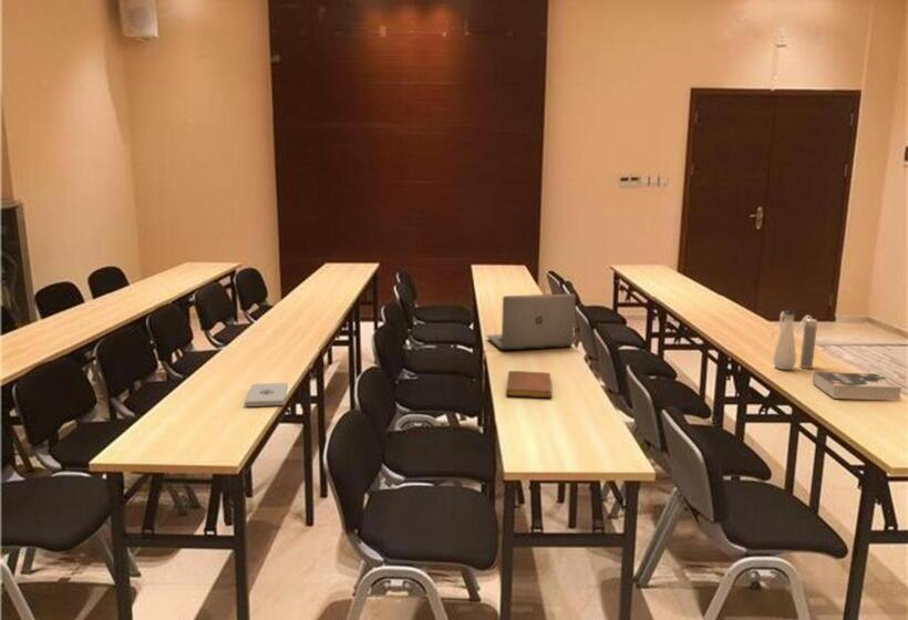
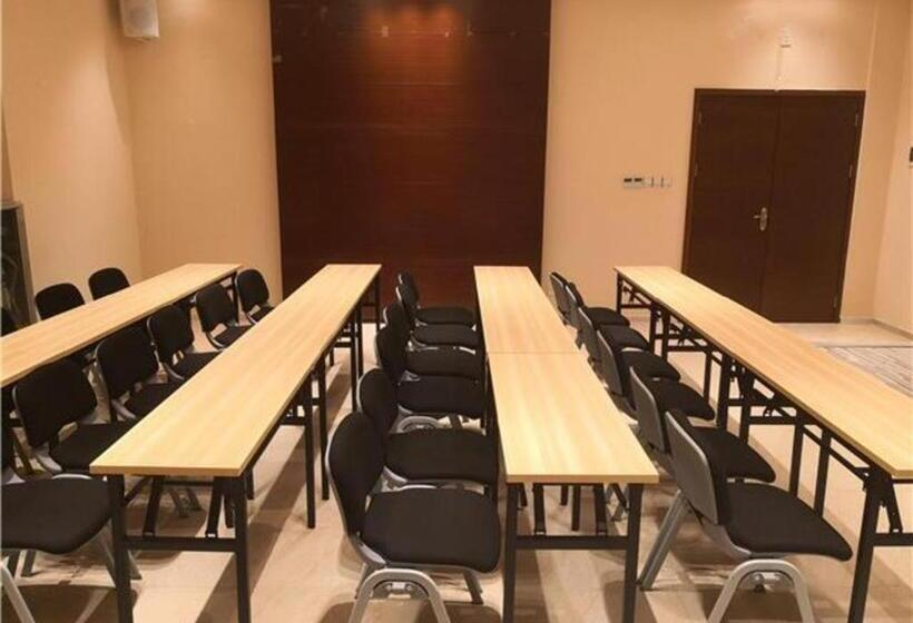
- notebook (528, 383)
- notepad (267, 393)
- water bottle (793, 339)
- book (856, 385)
- laptop (529, 317)
